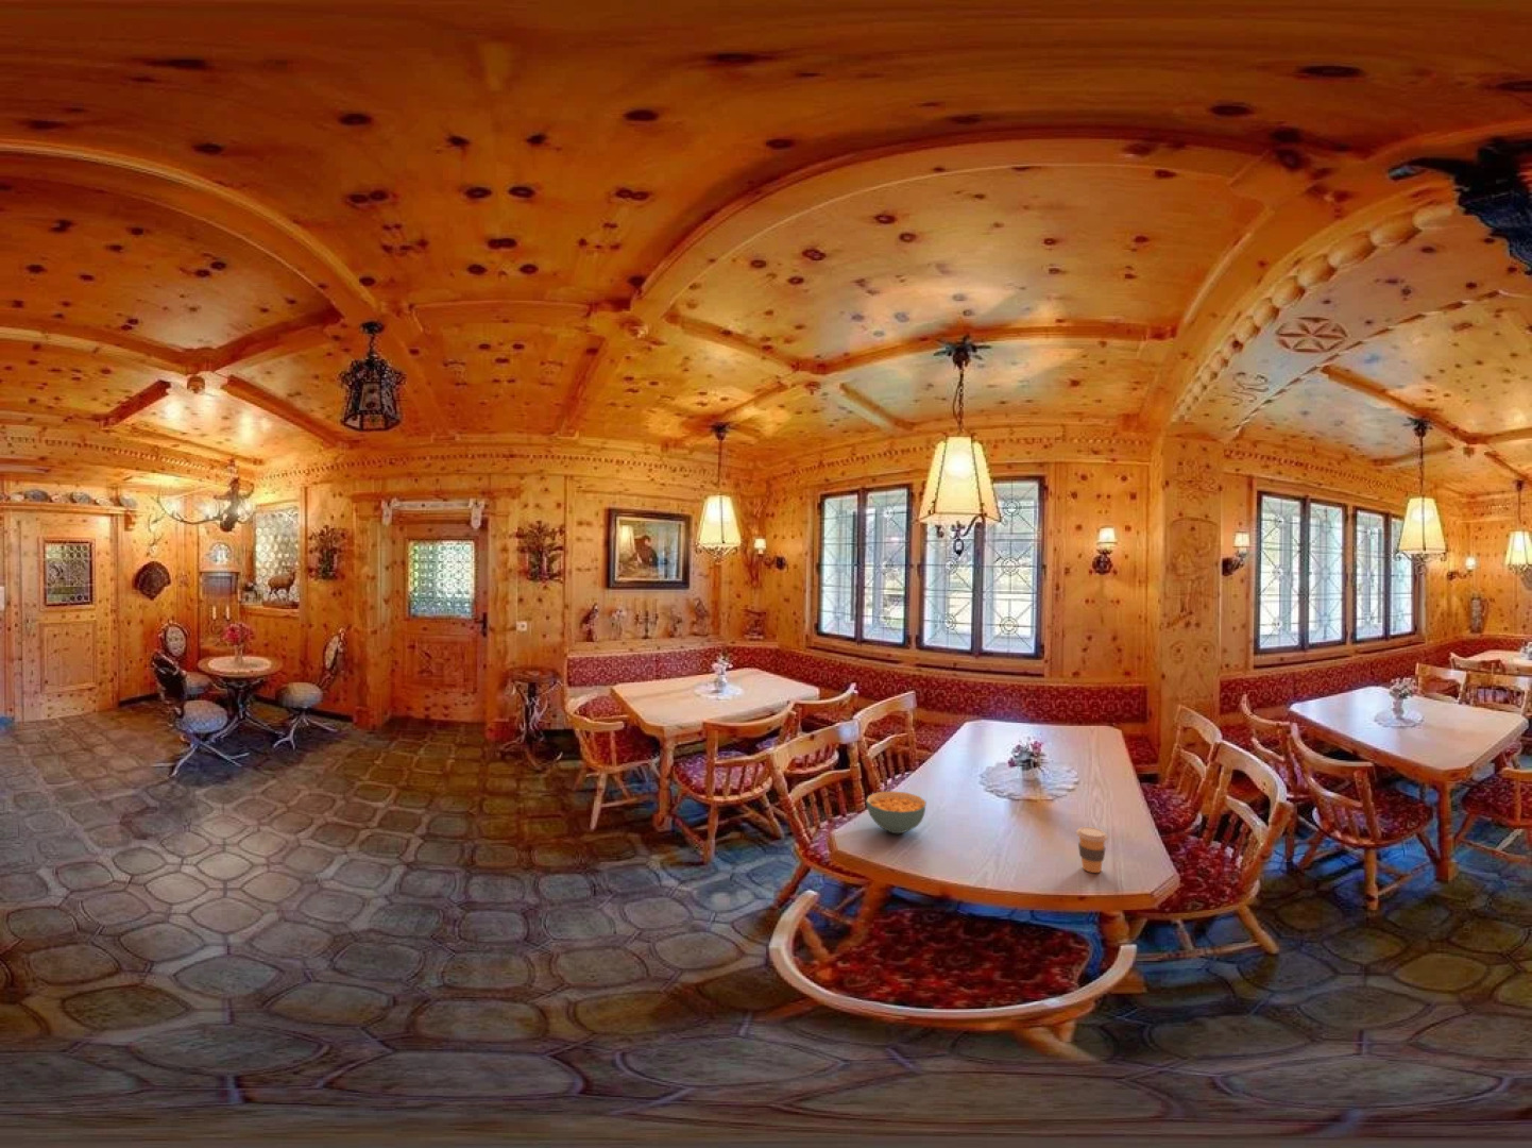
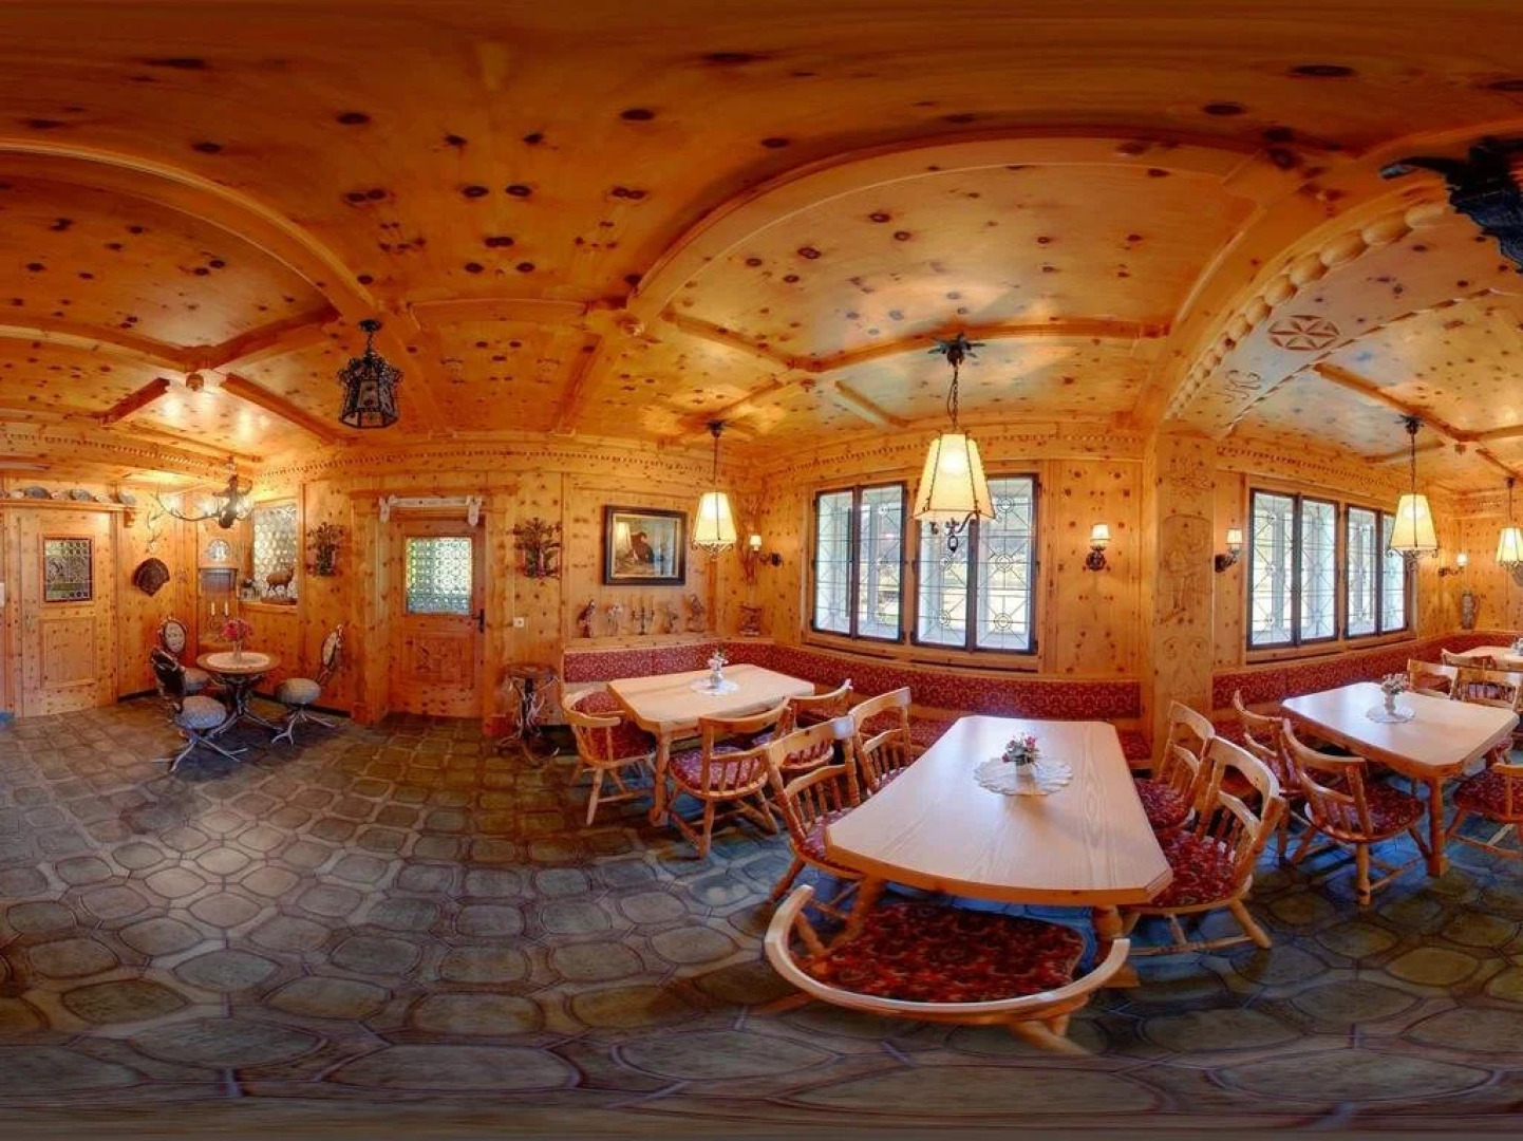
- cereal bowl (896, 815)
- coffee cup (1091, 849)
